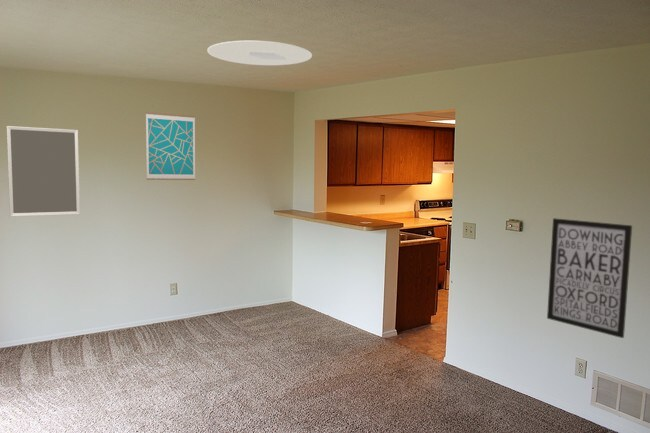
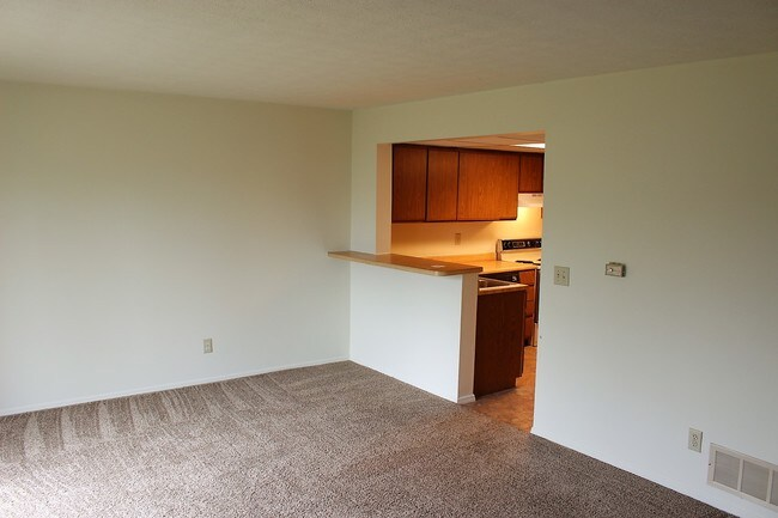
- wall art (586, 275)
- wall art (171, 147)
- home mirror (44, 172)
- ceiling light (260, 49)
